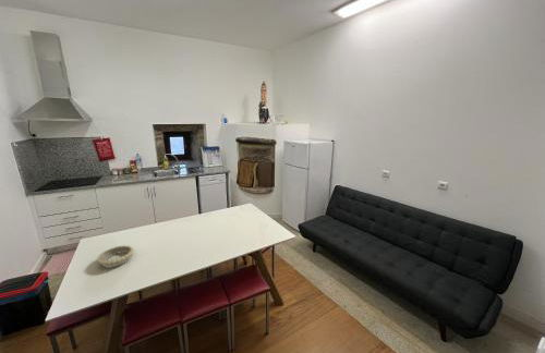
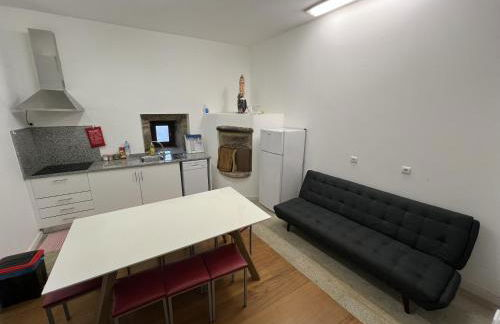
- decorative bowl (114, 254)
